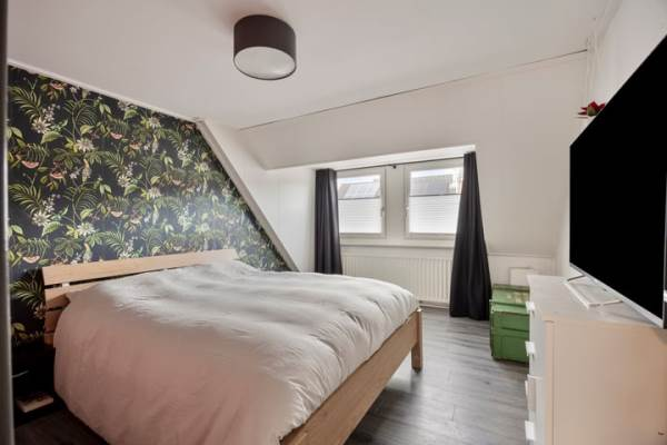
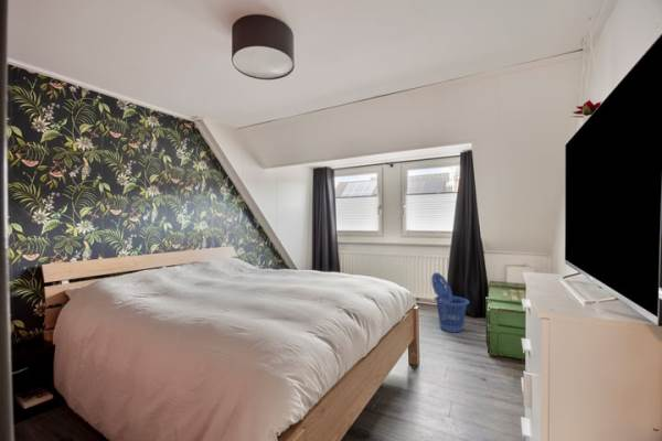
+ laundry basket (449, 301)
